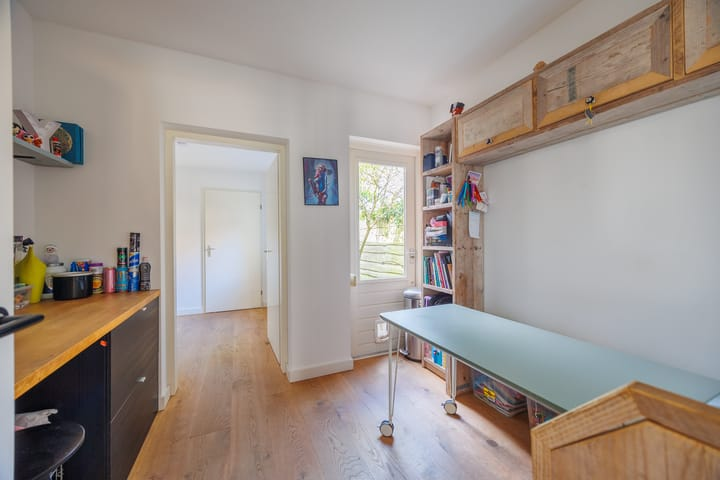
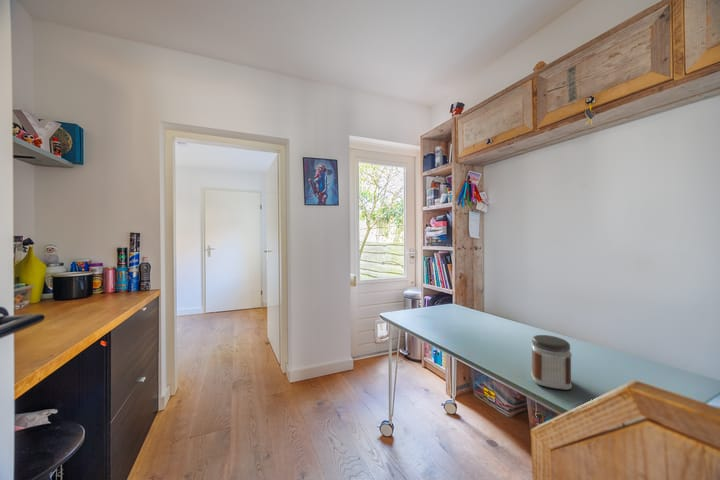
+ jar (550, 360)
